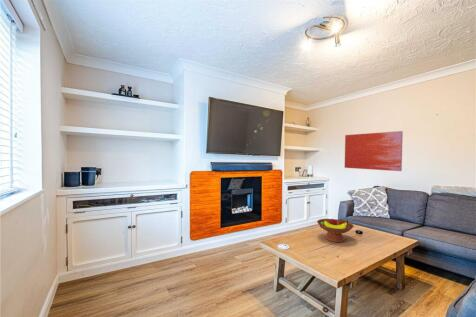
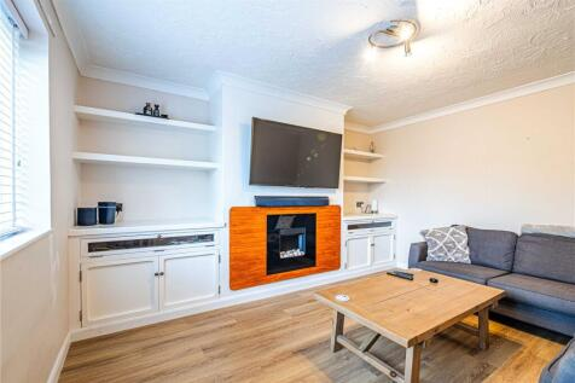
- wall art (370, 151)
- fruit bowl (334, 228)
